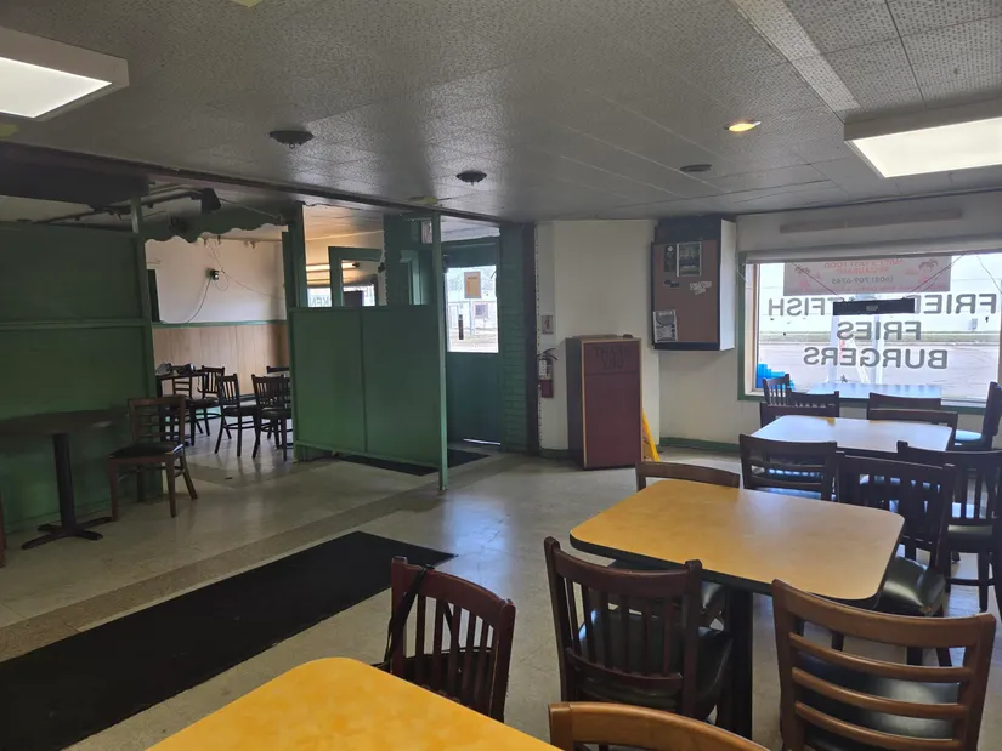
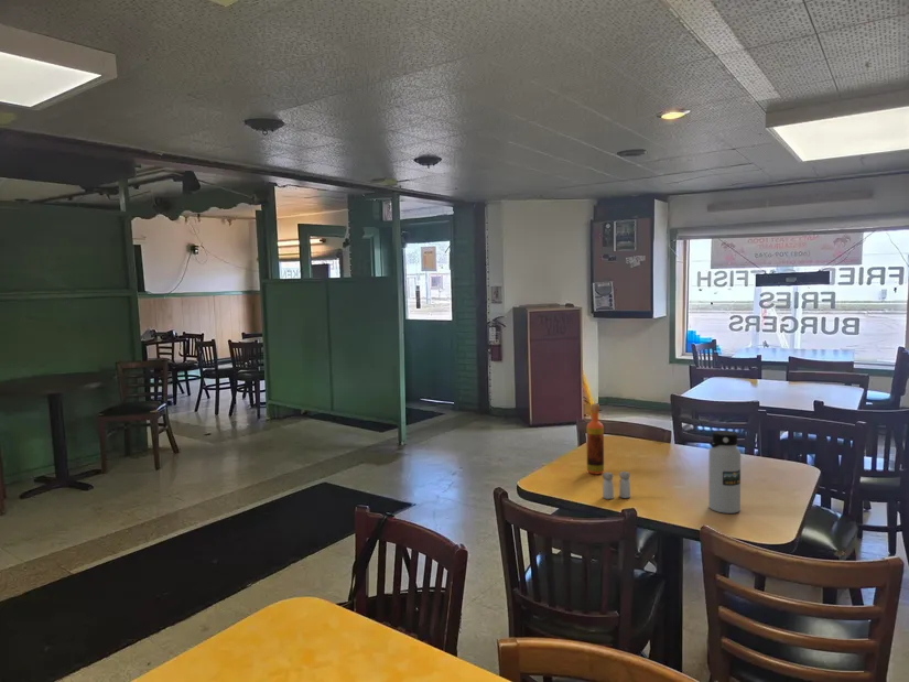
+ salt and pepper shaker (619, 484)
+ hot sauce (595, 439)
+ water bottle (724, 470)
